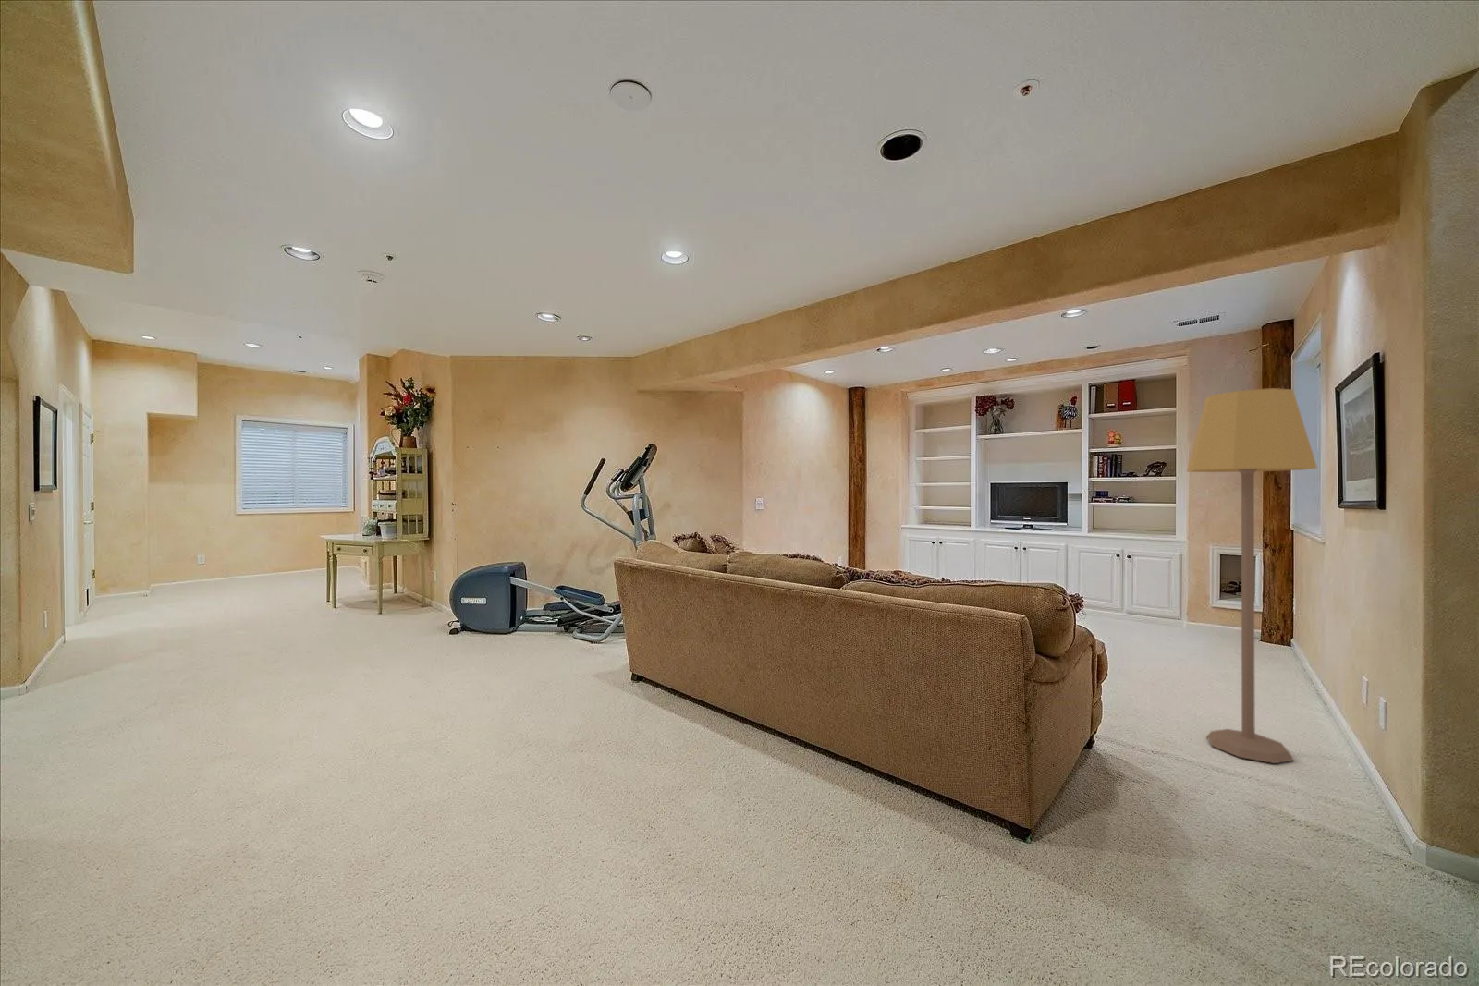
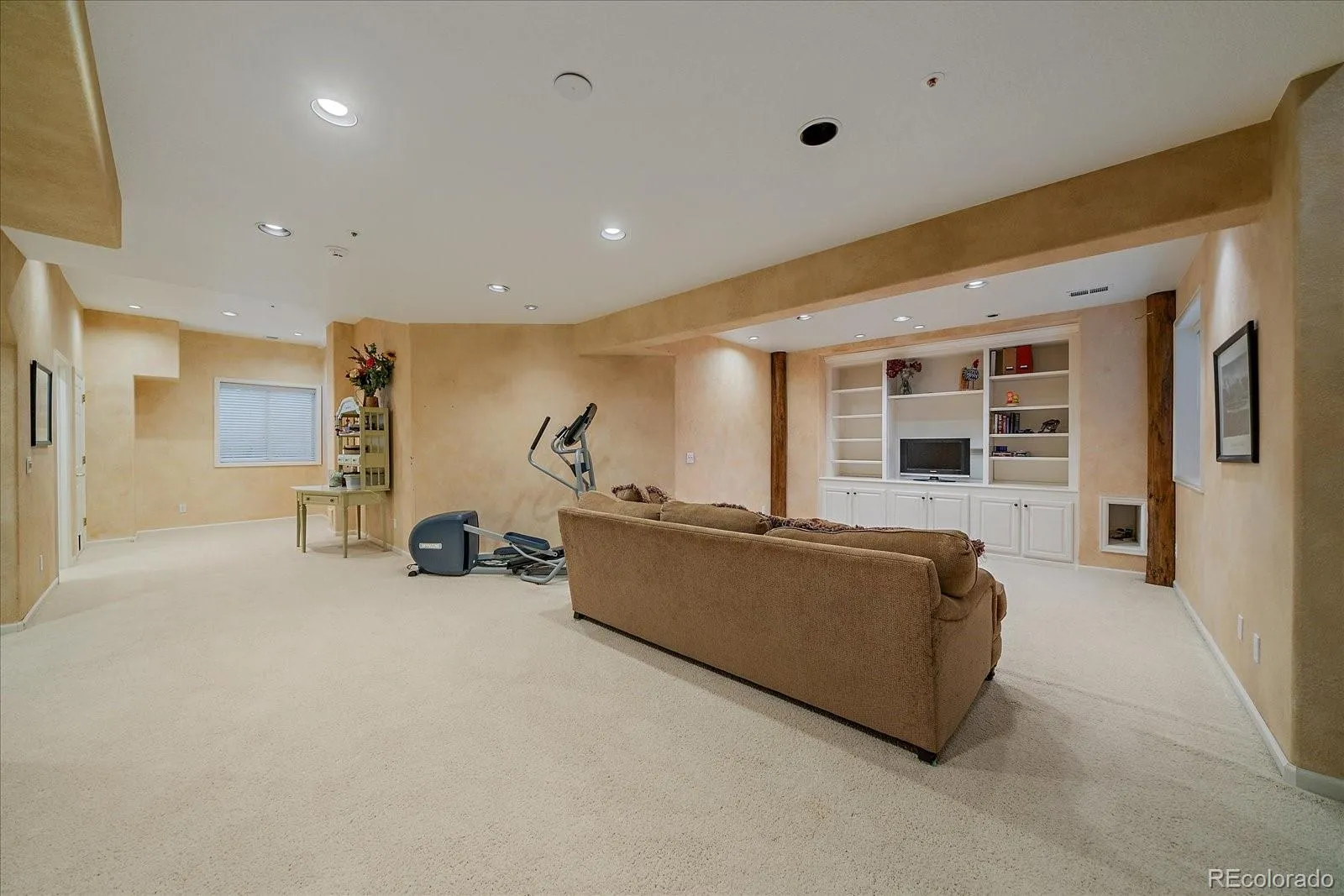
- lamp (1247, 571)
